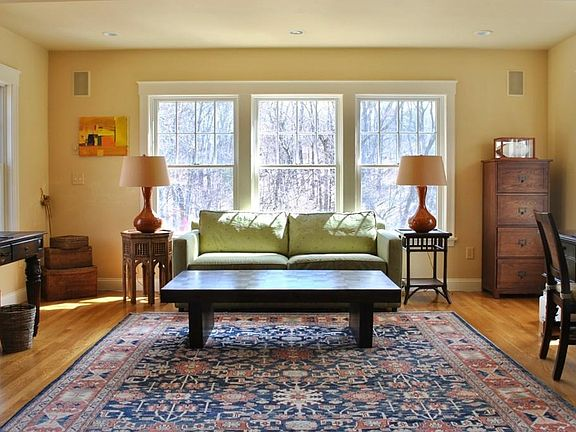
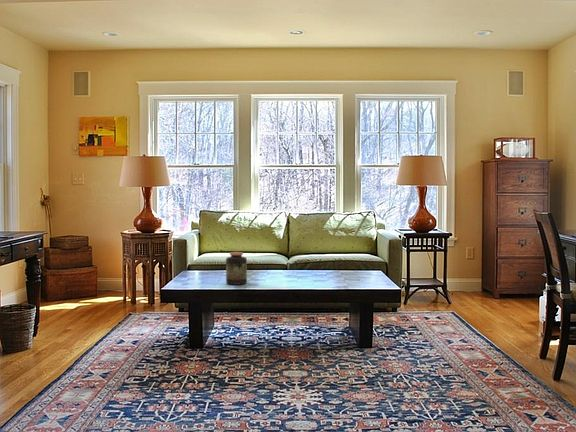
+ jar (236, 267)
